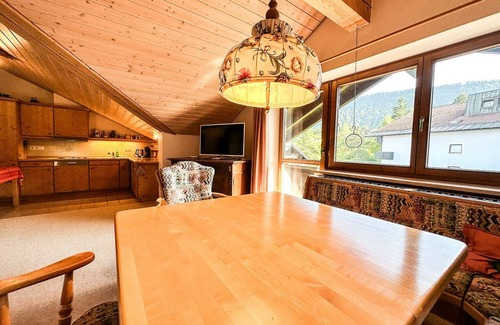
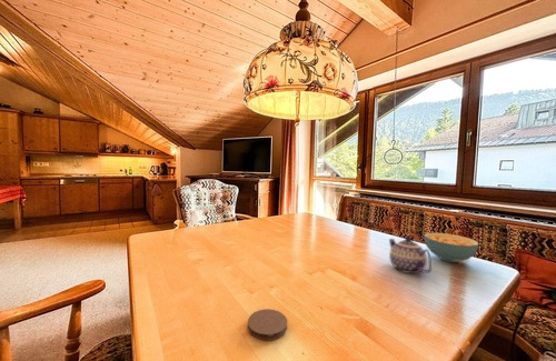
+ teapot (408, 253)
+ cereal bowl (449, 249)
+ coaster (267, 323)
